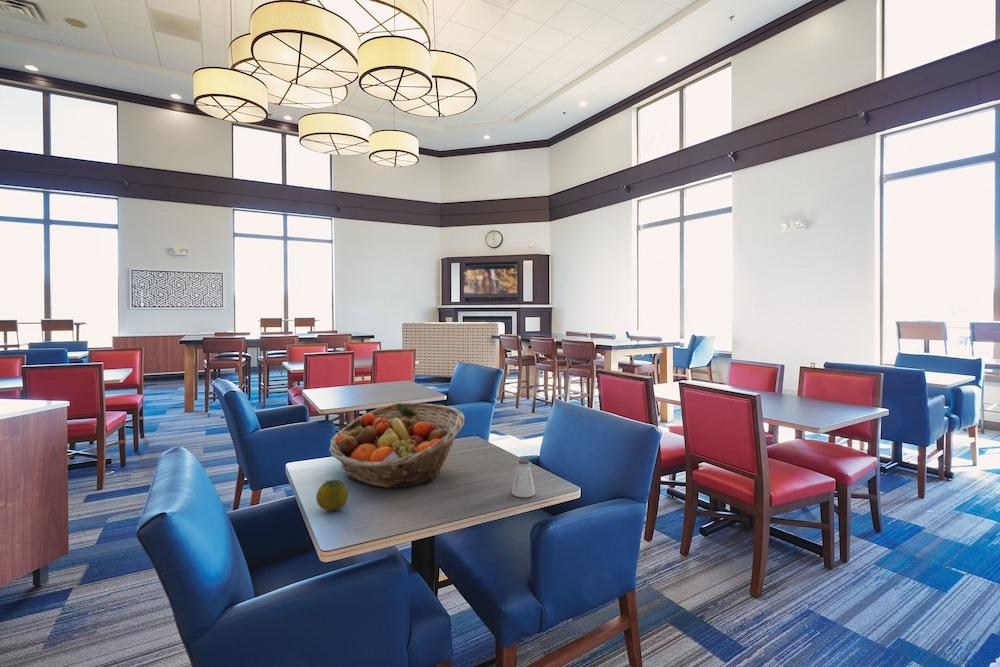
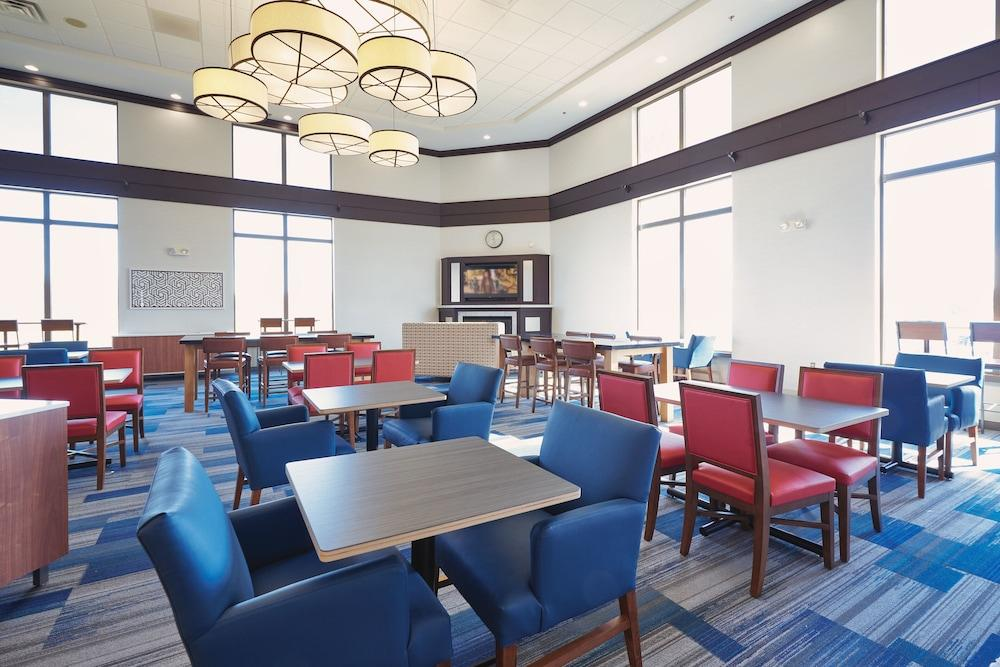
- saltshaker (523, 476)
- fruit basket (397, 441)
- fruit (332, 495)
